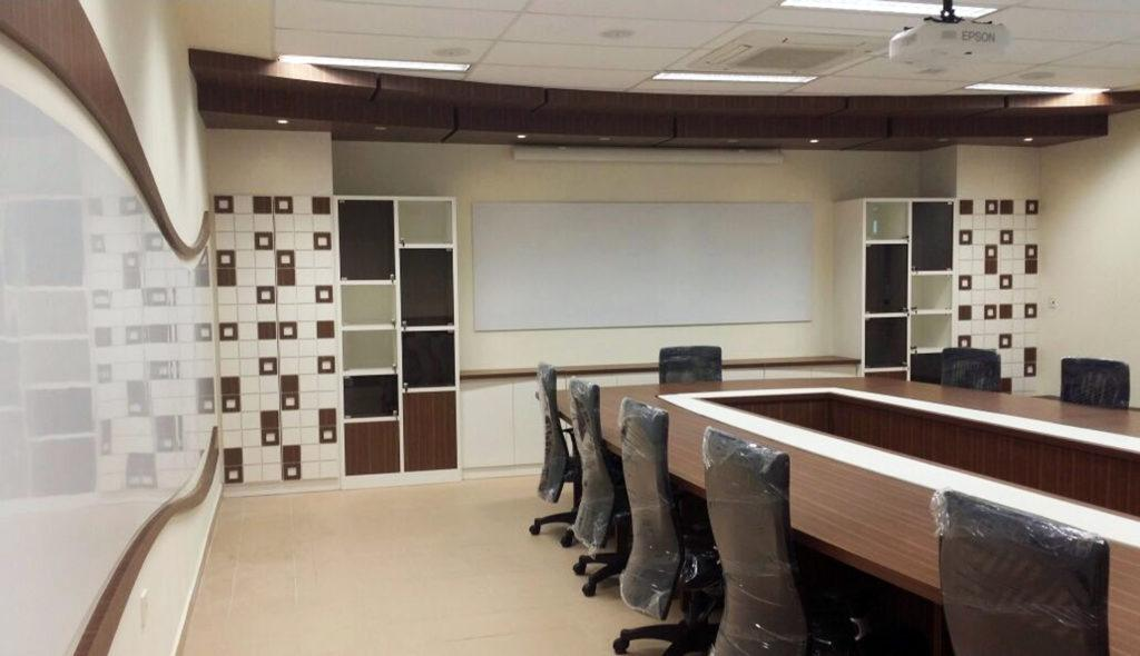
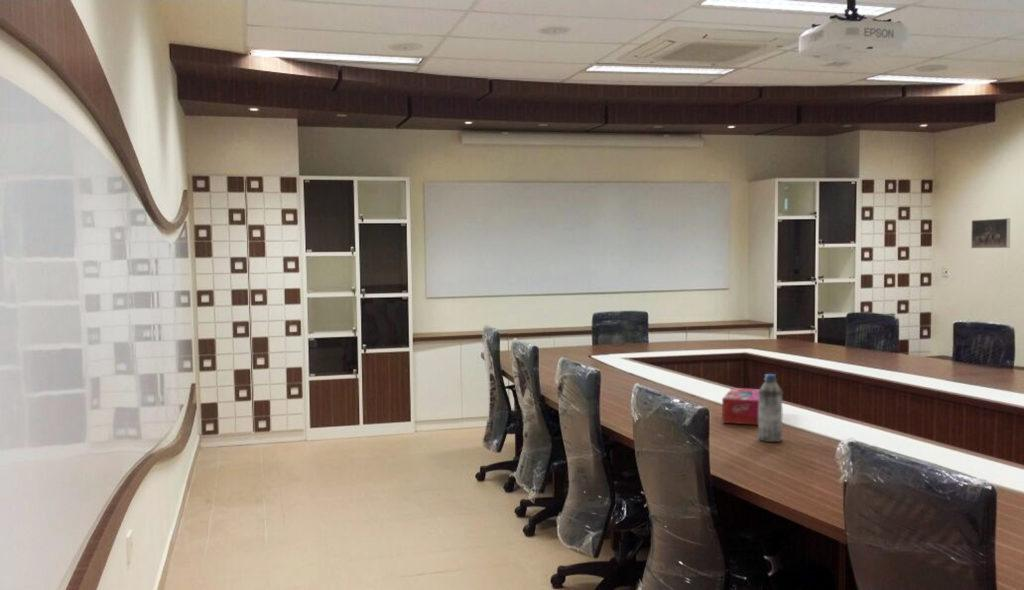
+ water bottle (770, 407)
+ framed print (990, 233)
+ tissue box (745, 405)
